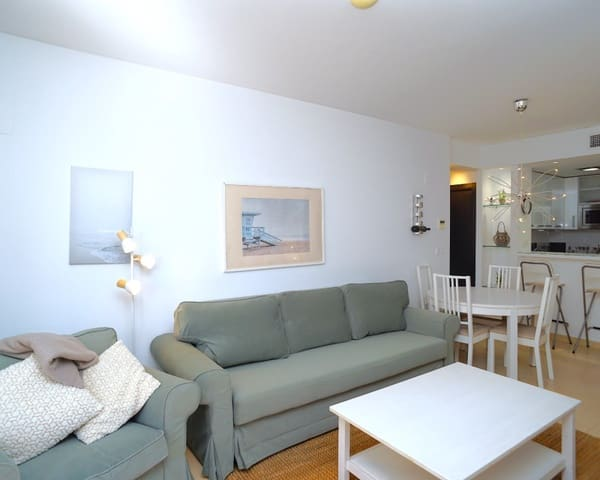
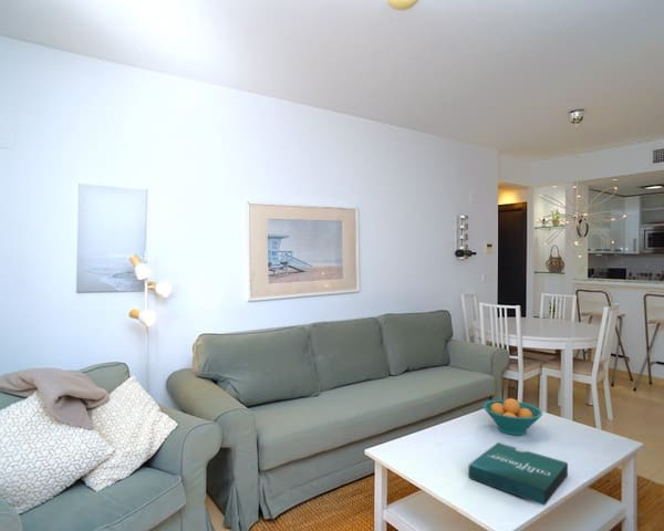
+ pizza box (518, 470)
+ fruit bowl (511, 414)
